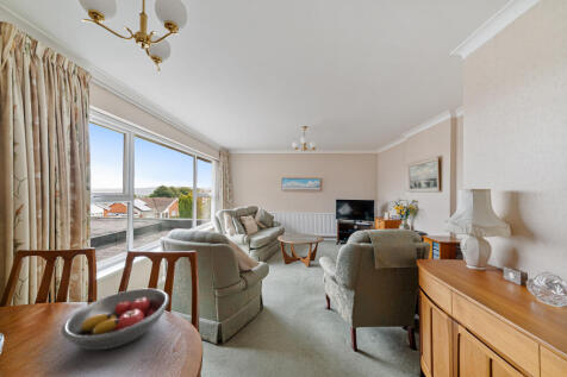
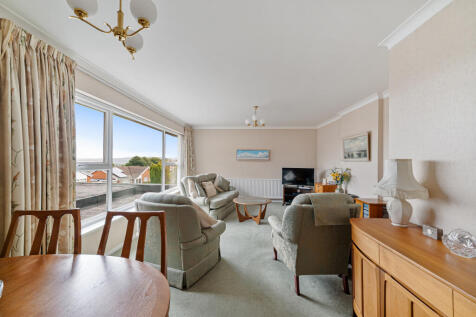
- fruit bowl (122, 316)
